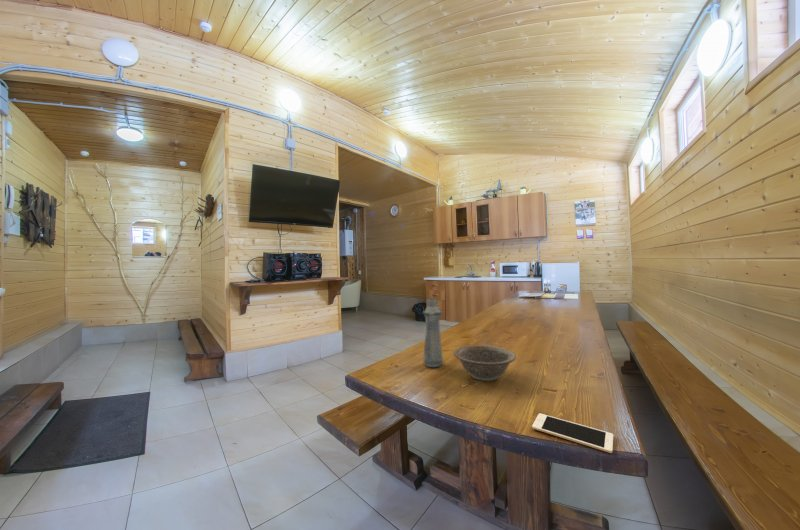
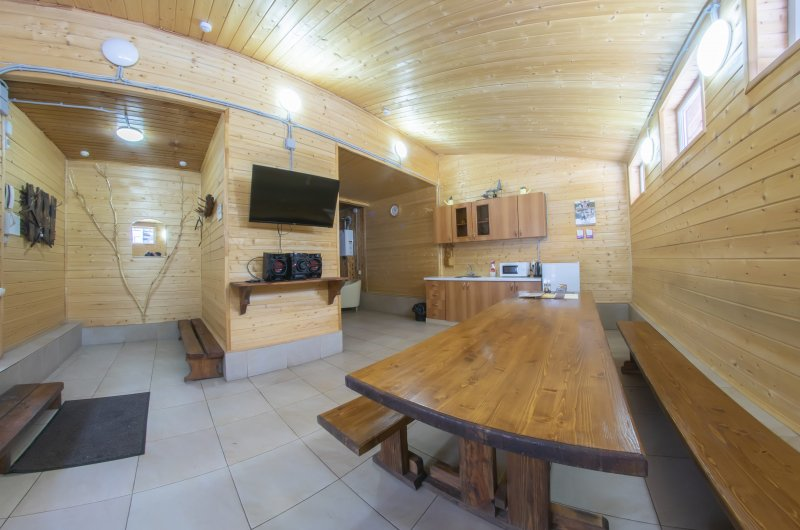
- decorative bowl (484, 364)
- bottle (432, 331)
- cell phone (571, 431)
